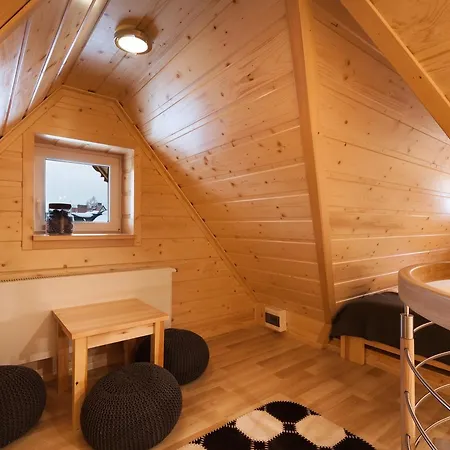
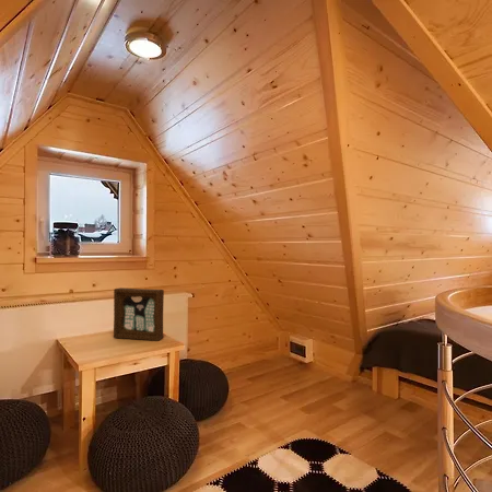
+ picture frame (138, 313)
